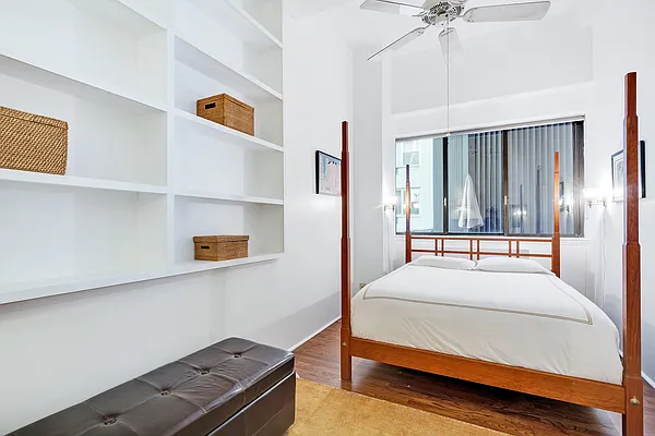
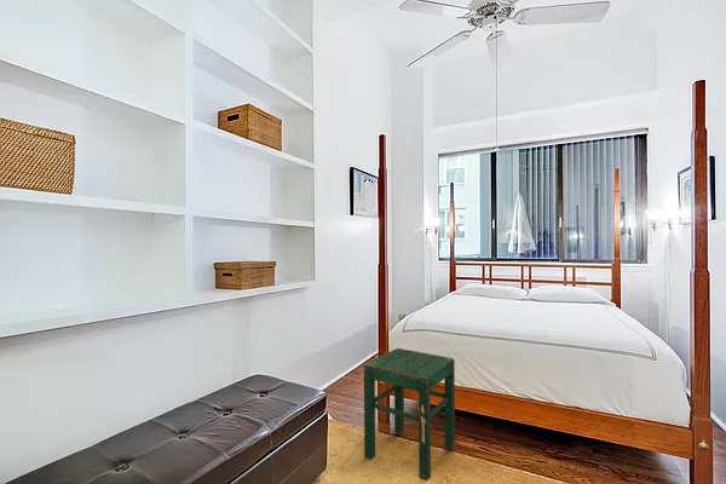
+ stool (409, 413)
